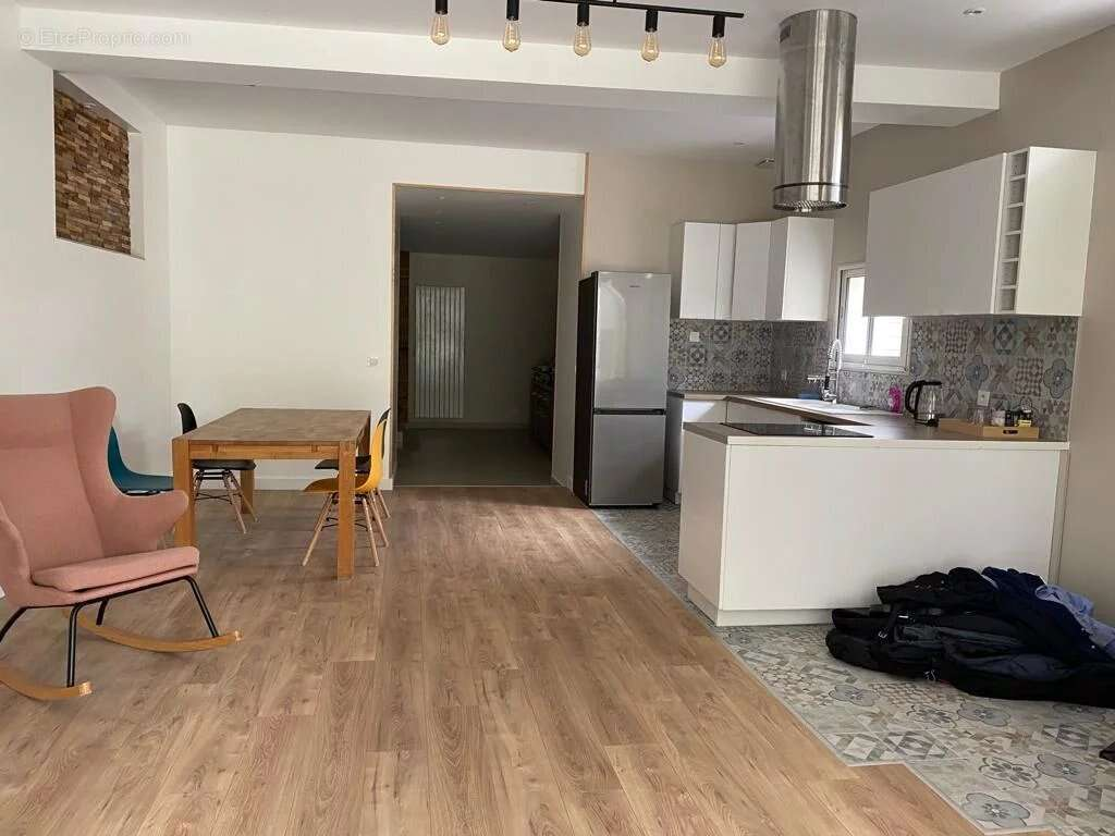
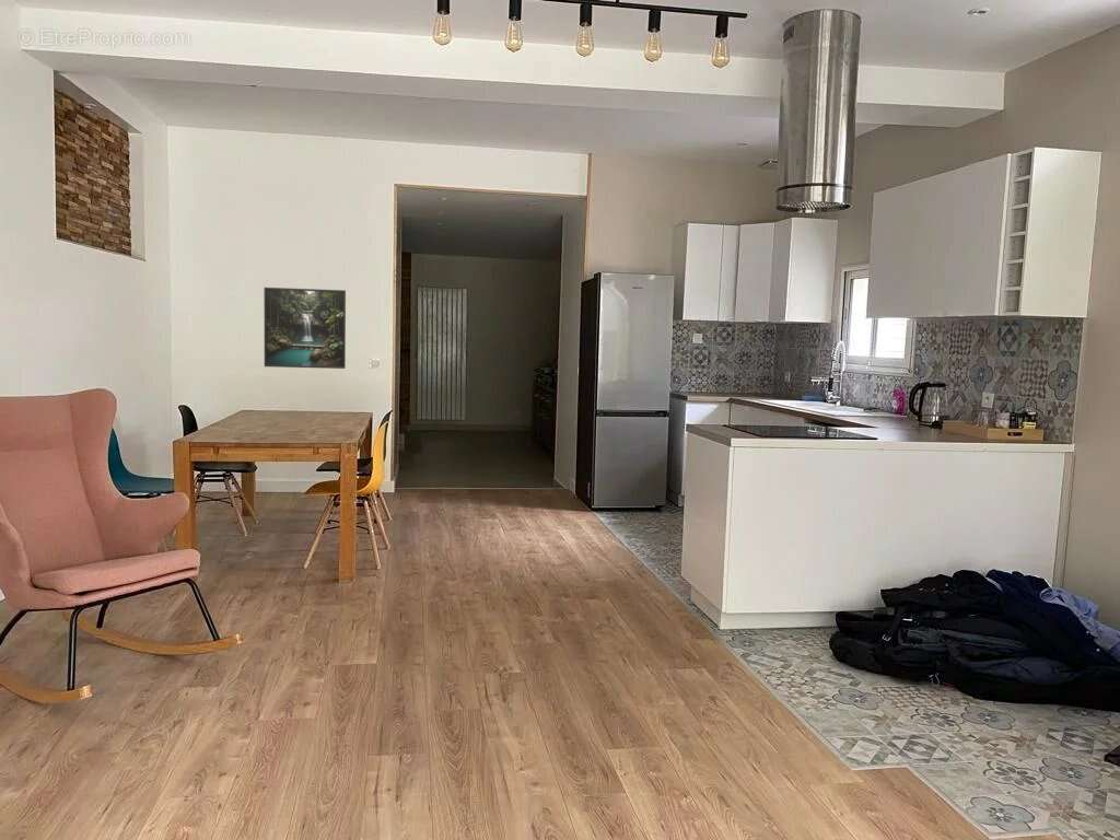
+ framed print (304, 328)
